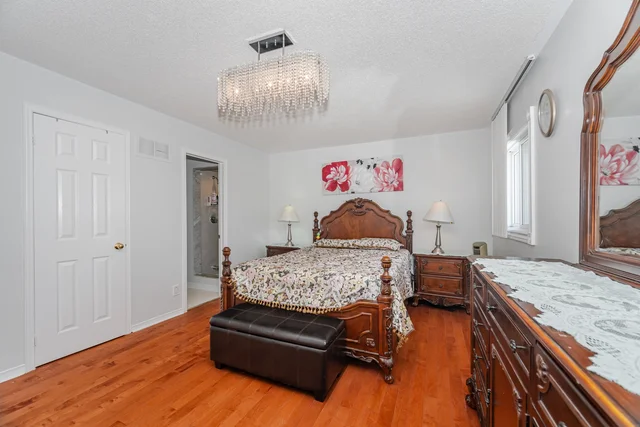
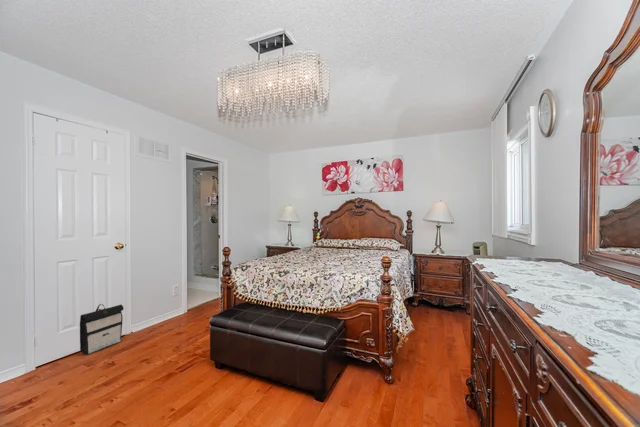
+ backpack (101, 325)
